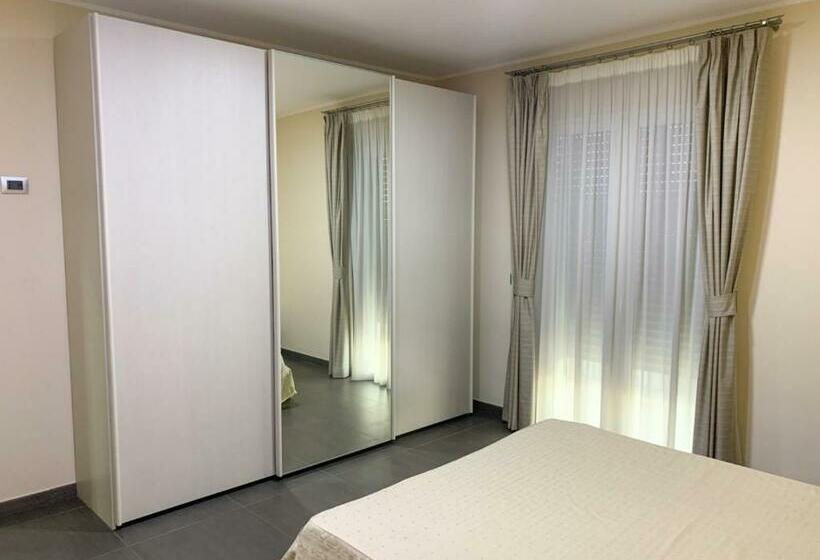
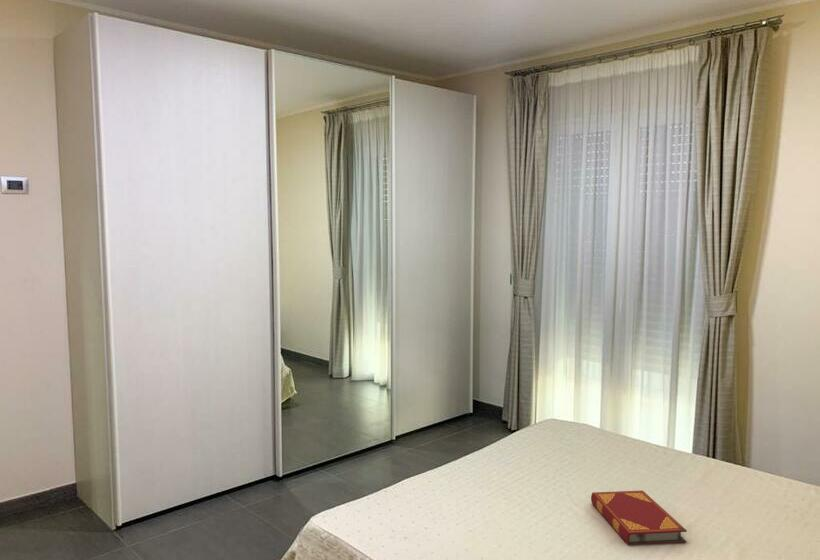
+ hardback book (635, 515)
